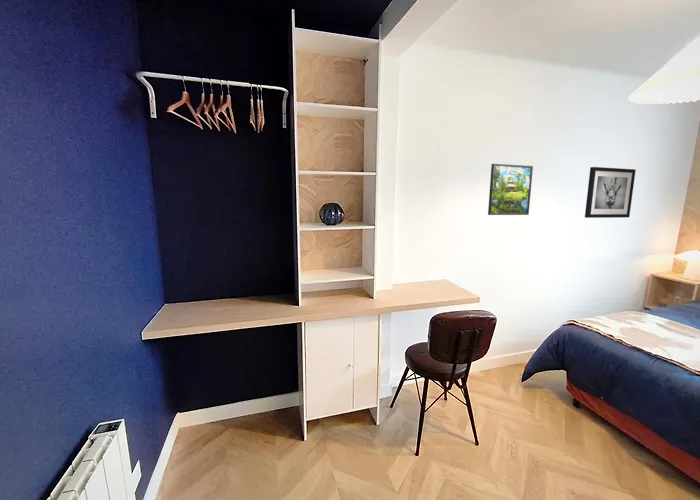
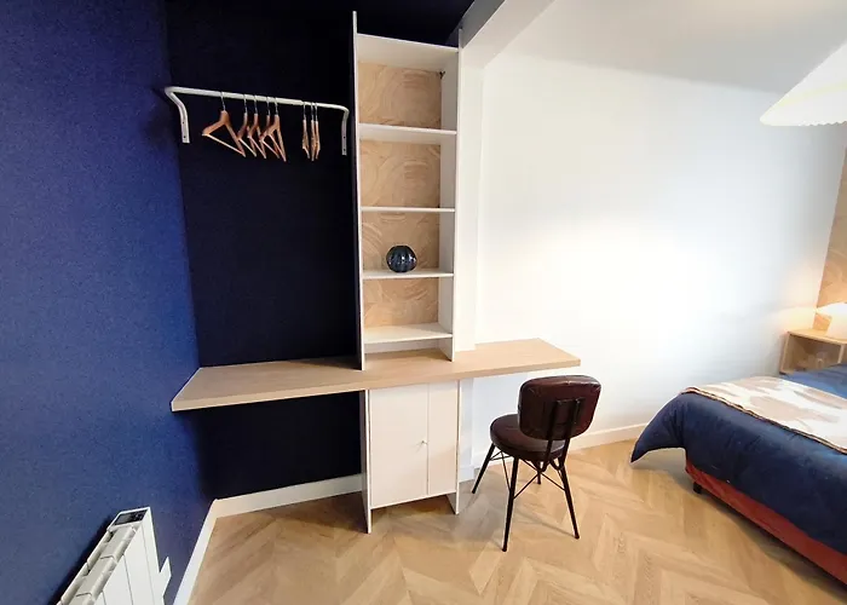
- wall art (610, 193)
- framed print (510, 190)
